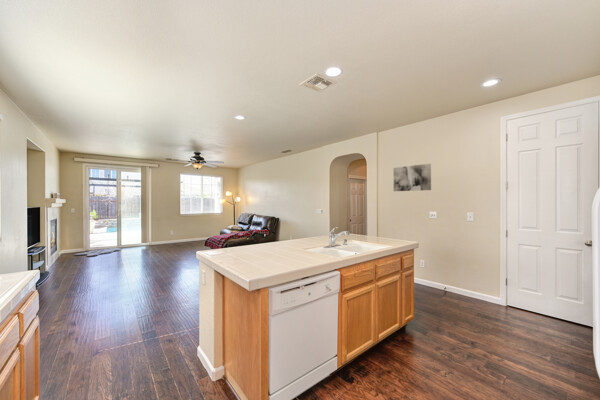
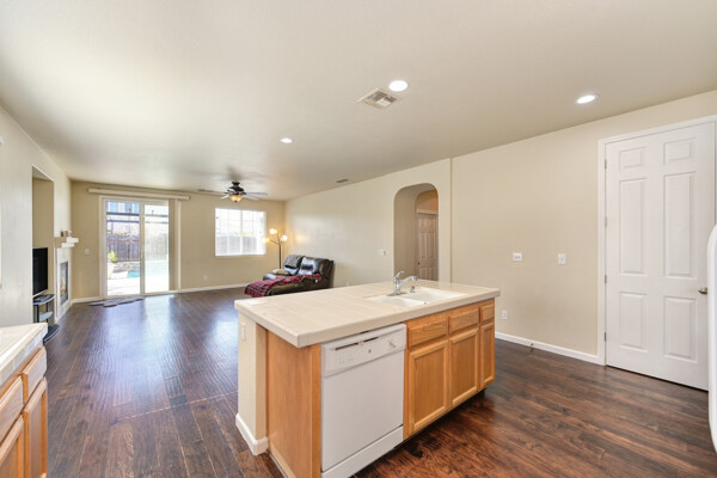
- wall art (411, 178)
